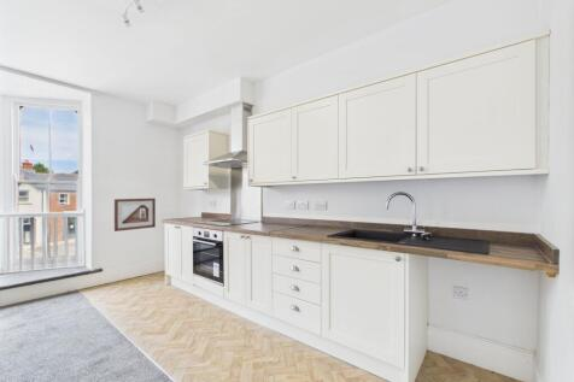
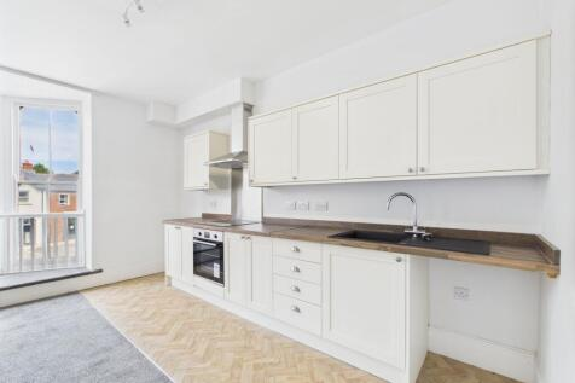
- picture frame (135, 213)
